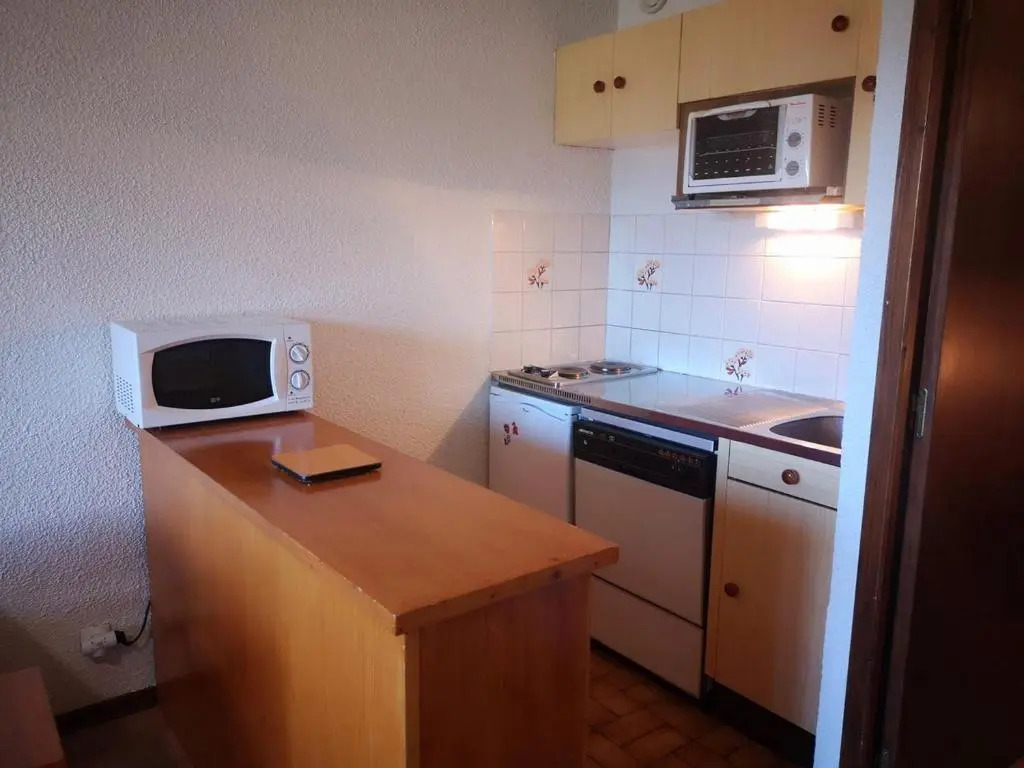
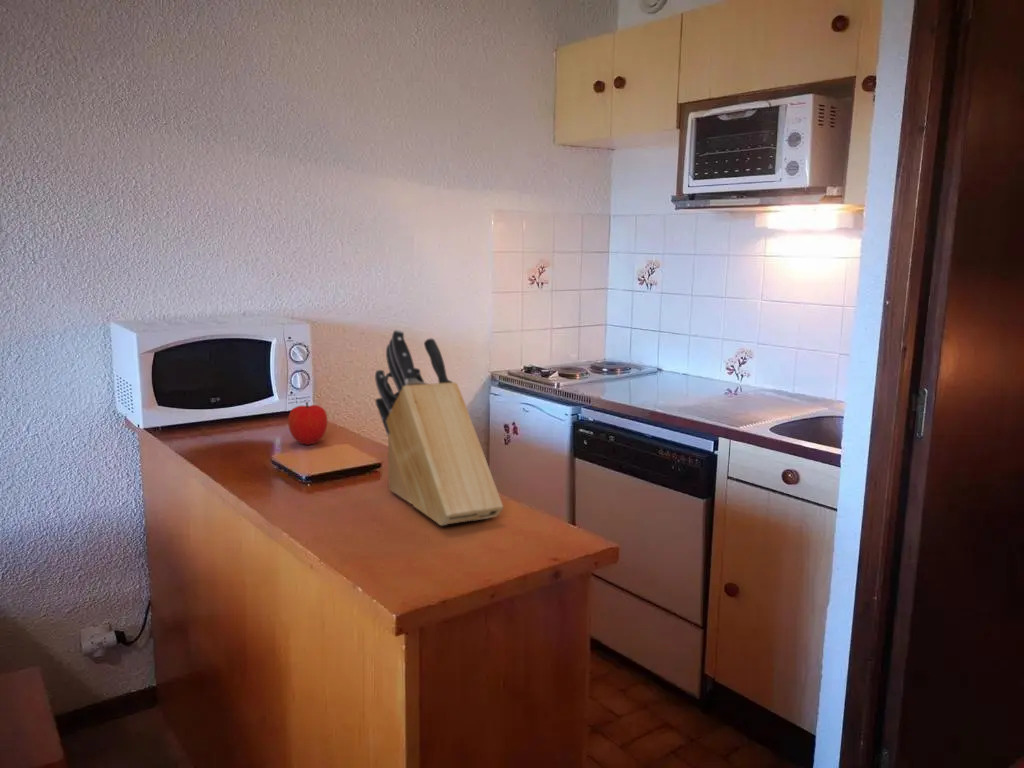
+ fruit (307, 422)
+ knife block (432, 418)
